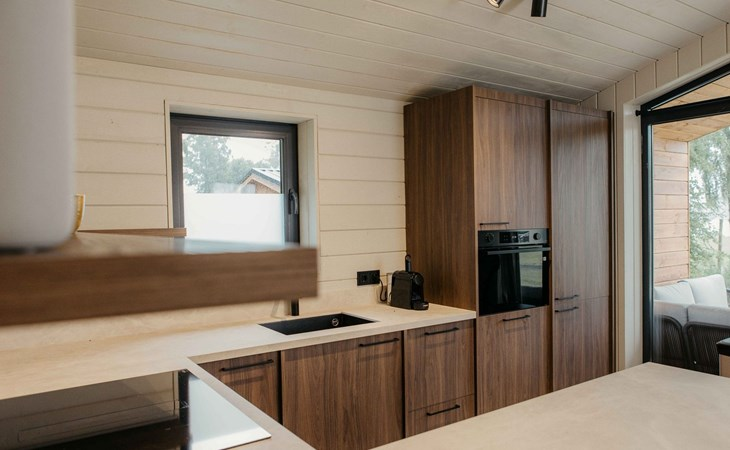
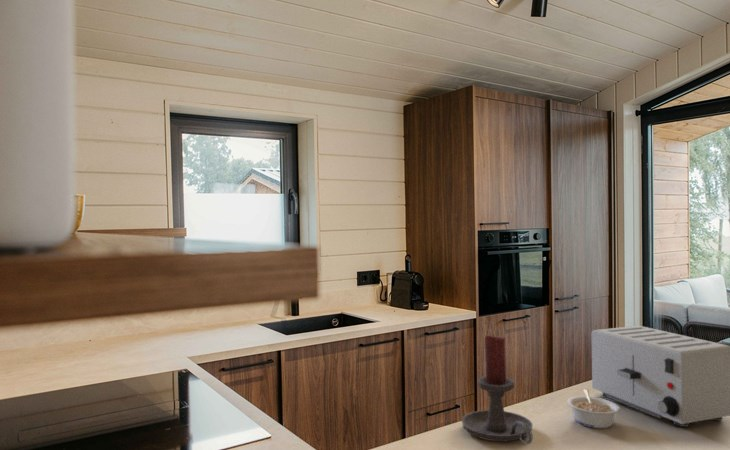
+ candle holder (501, 385)
+ toaster (653, 372)
+ legume (591, 410)
